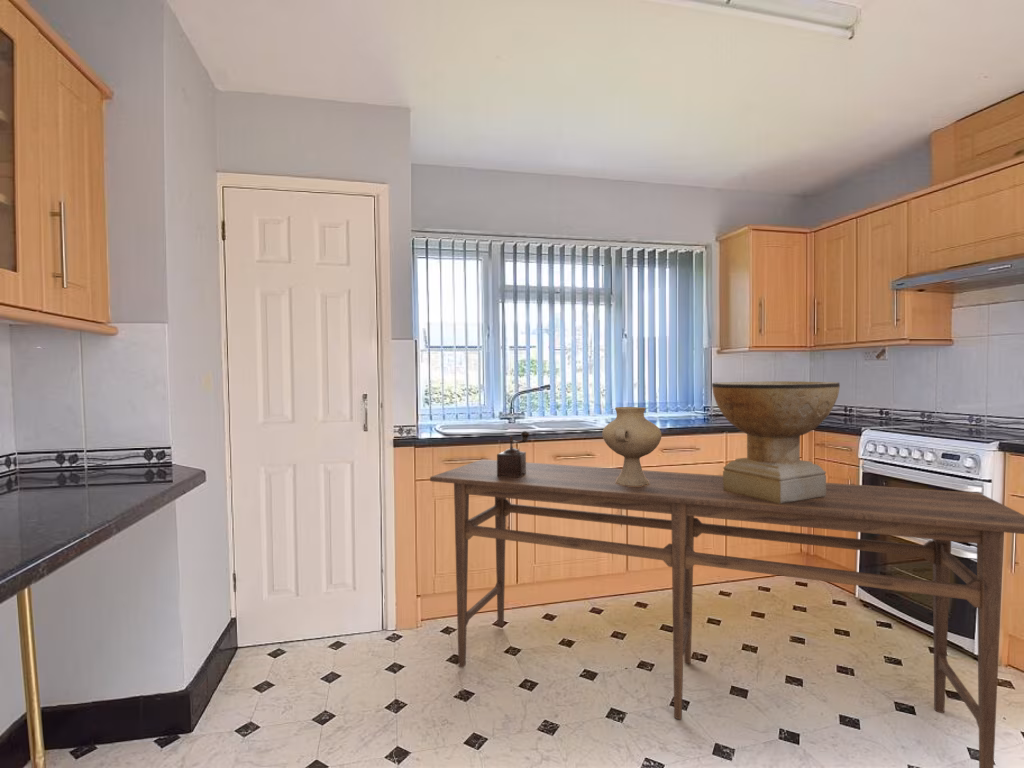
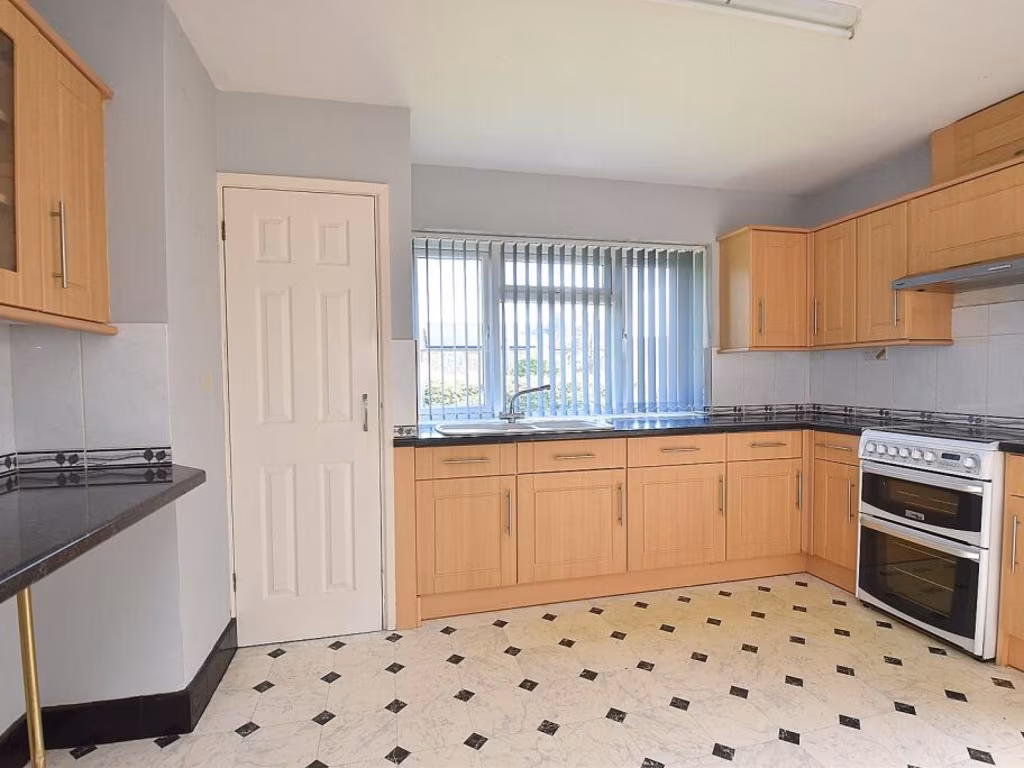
- vase (631, 443)
- decorative bowl (772, 435)
- dining table (684, 585)
- pepper mill (514, 452)
